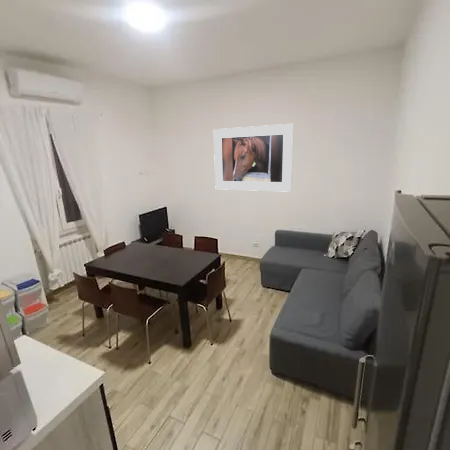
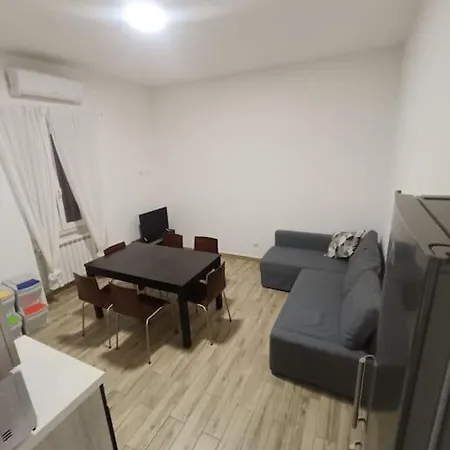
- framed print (251, 159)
